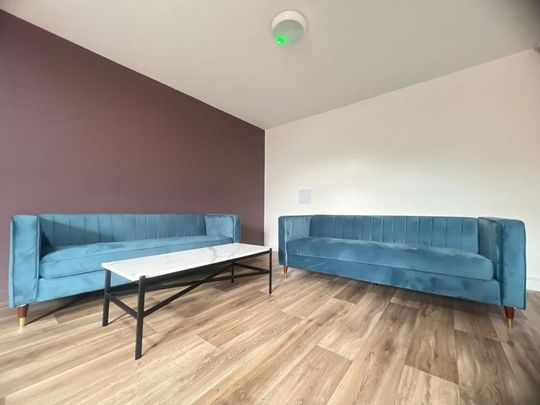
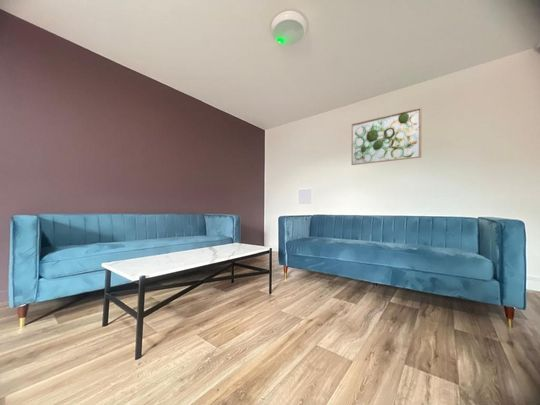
+ wall art (383, 139)
